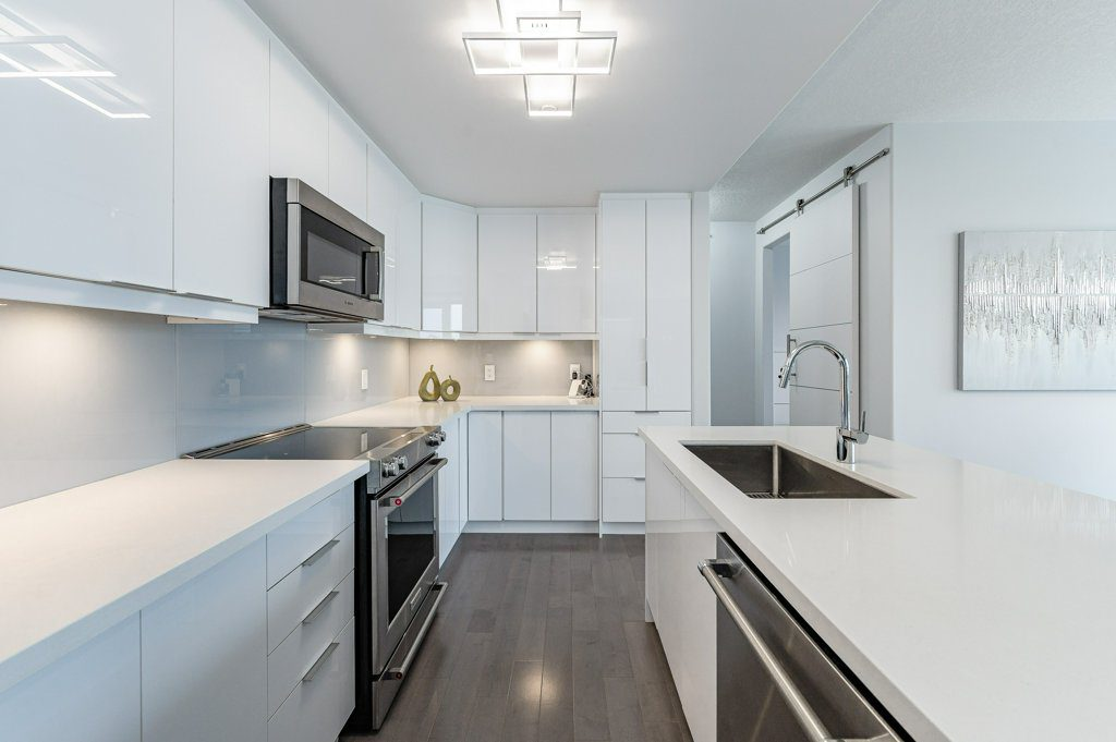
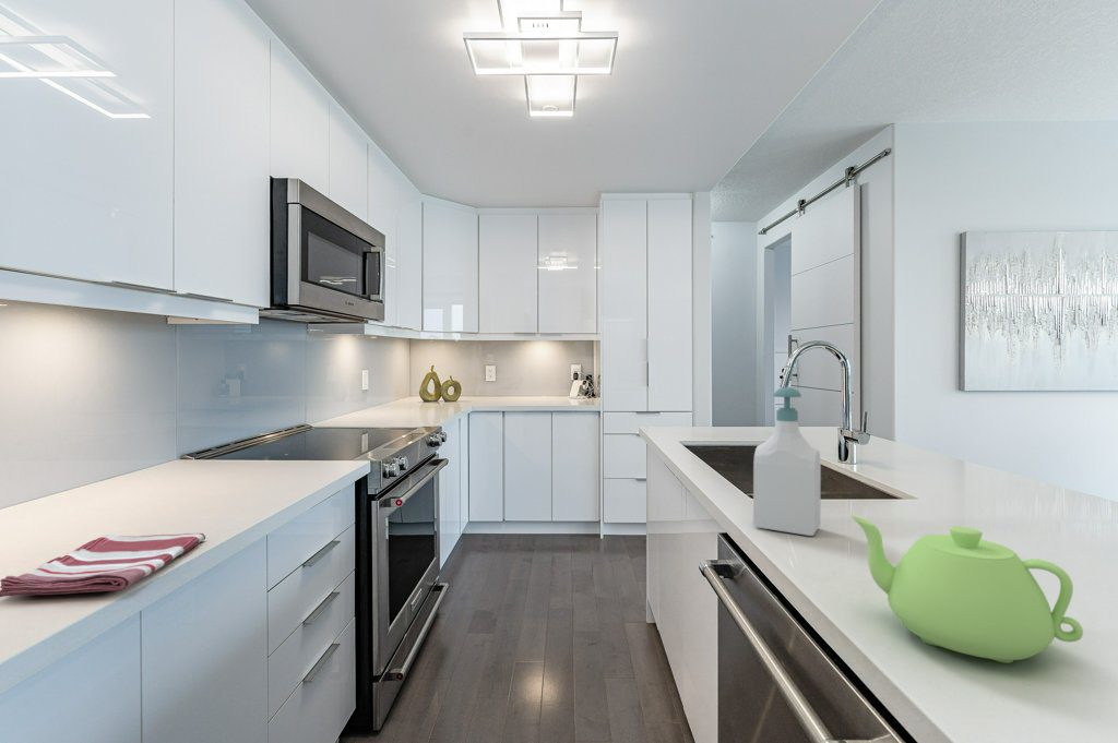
+ soap bottle (787, 456)
+ dish towel (116, 558)
+ teapot (954, 582)
